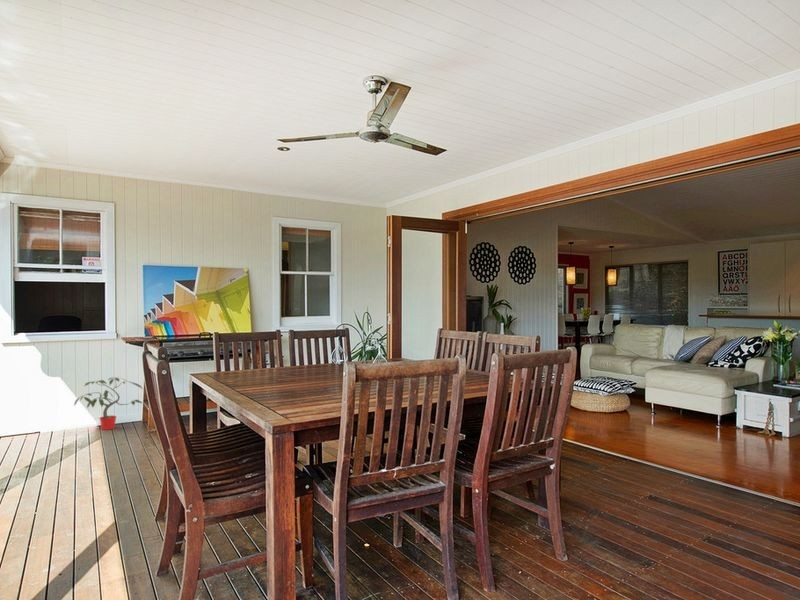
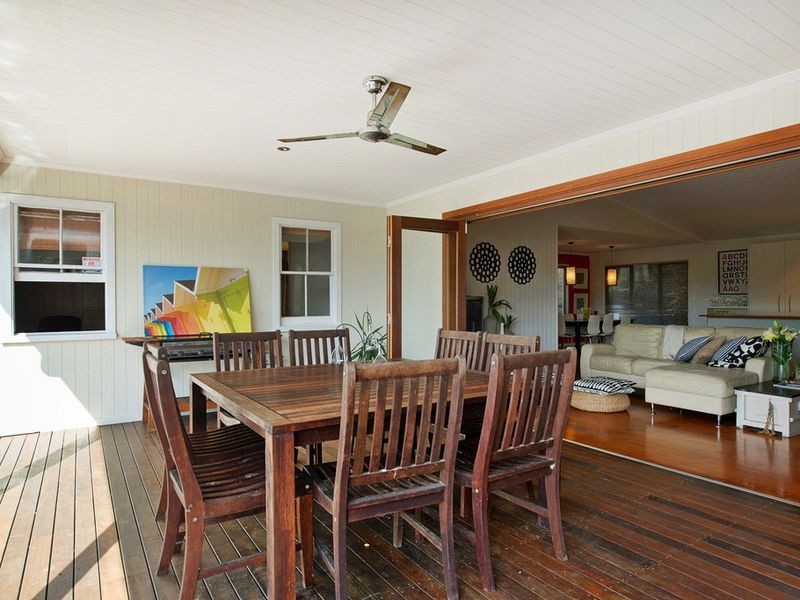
- potted plant (110, 403)
